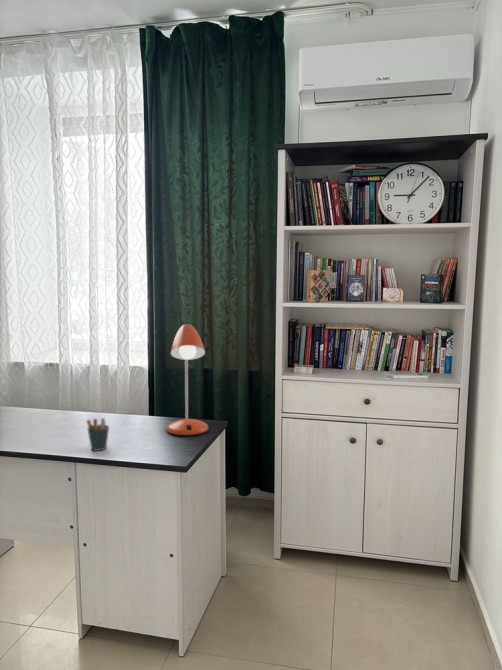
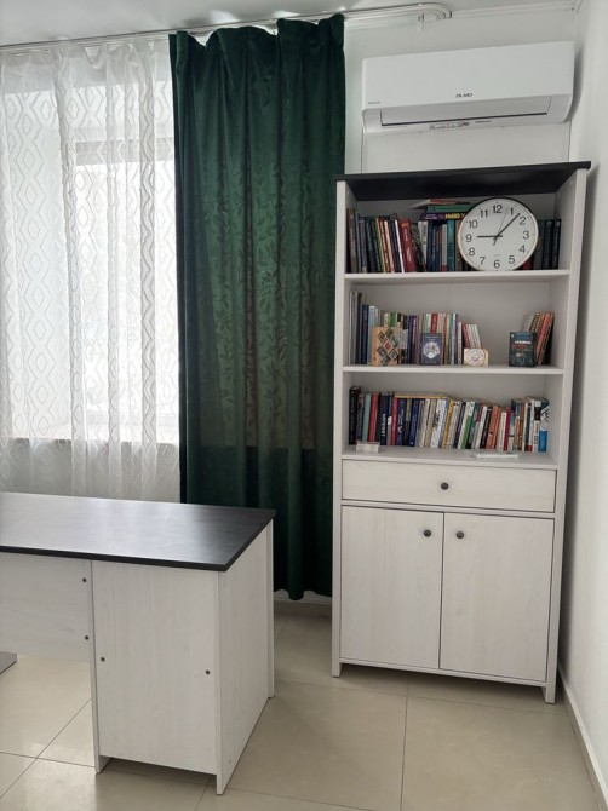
- pen holder (98, 432)
- desk lamp (187, 379)
